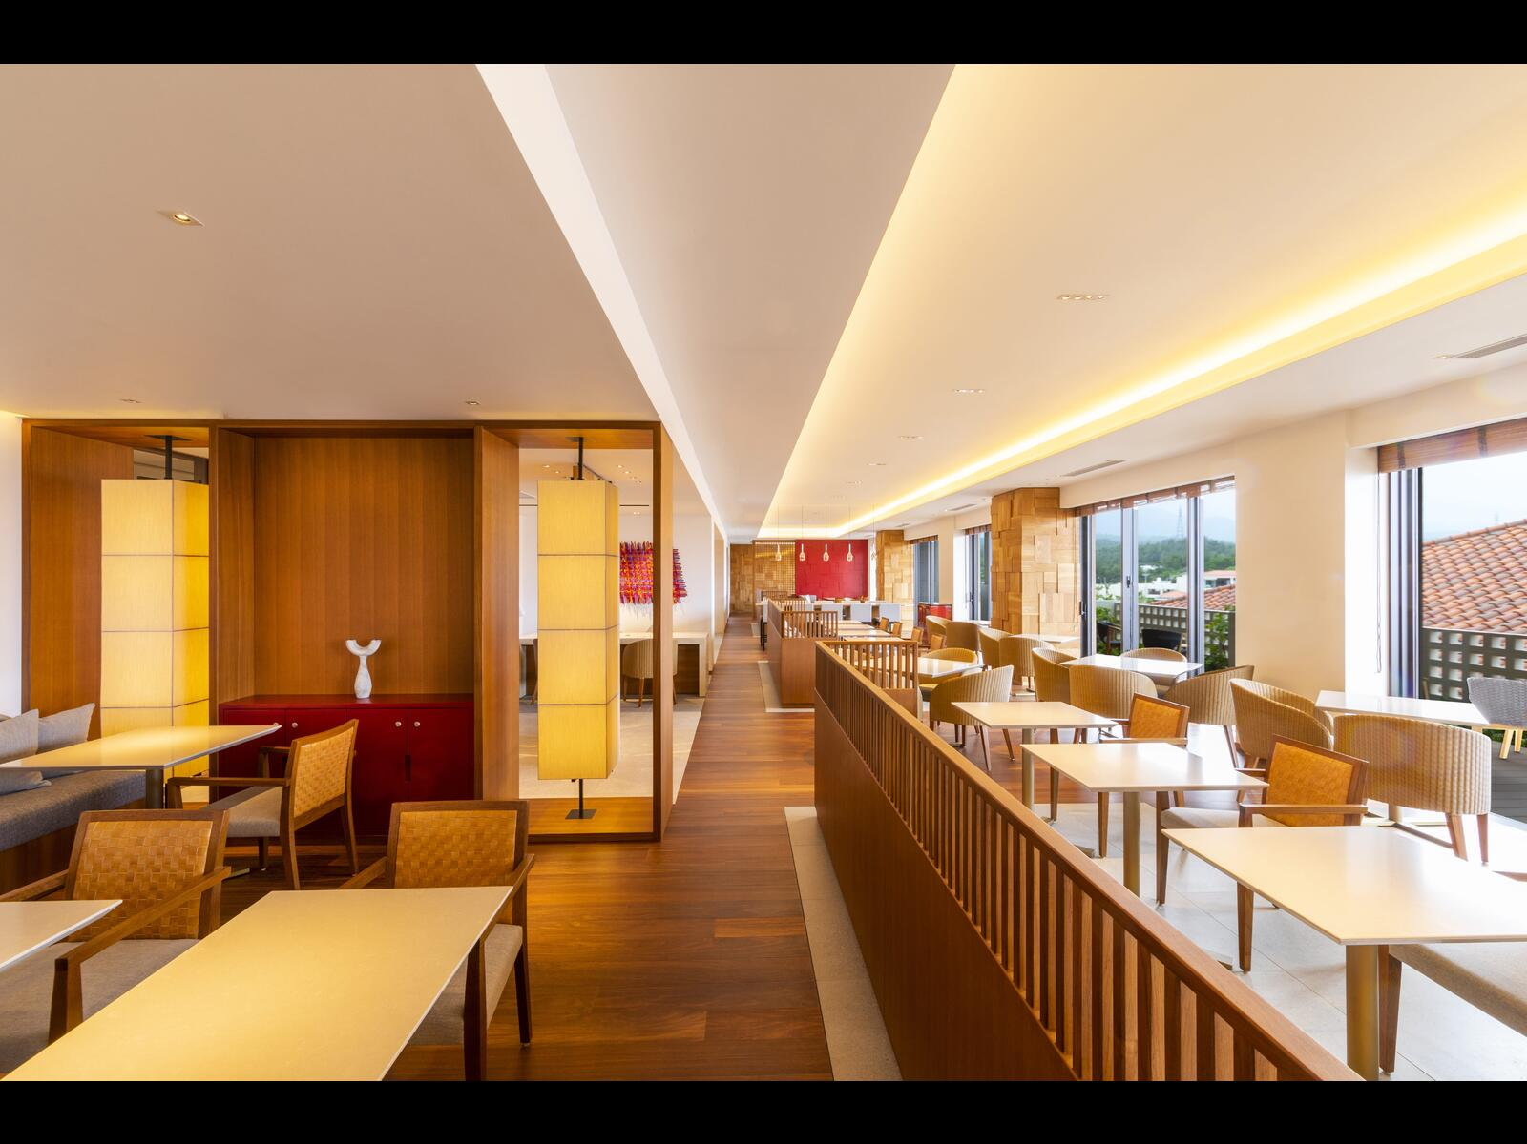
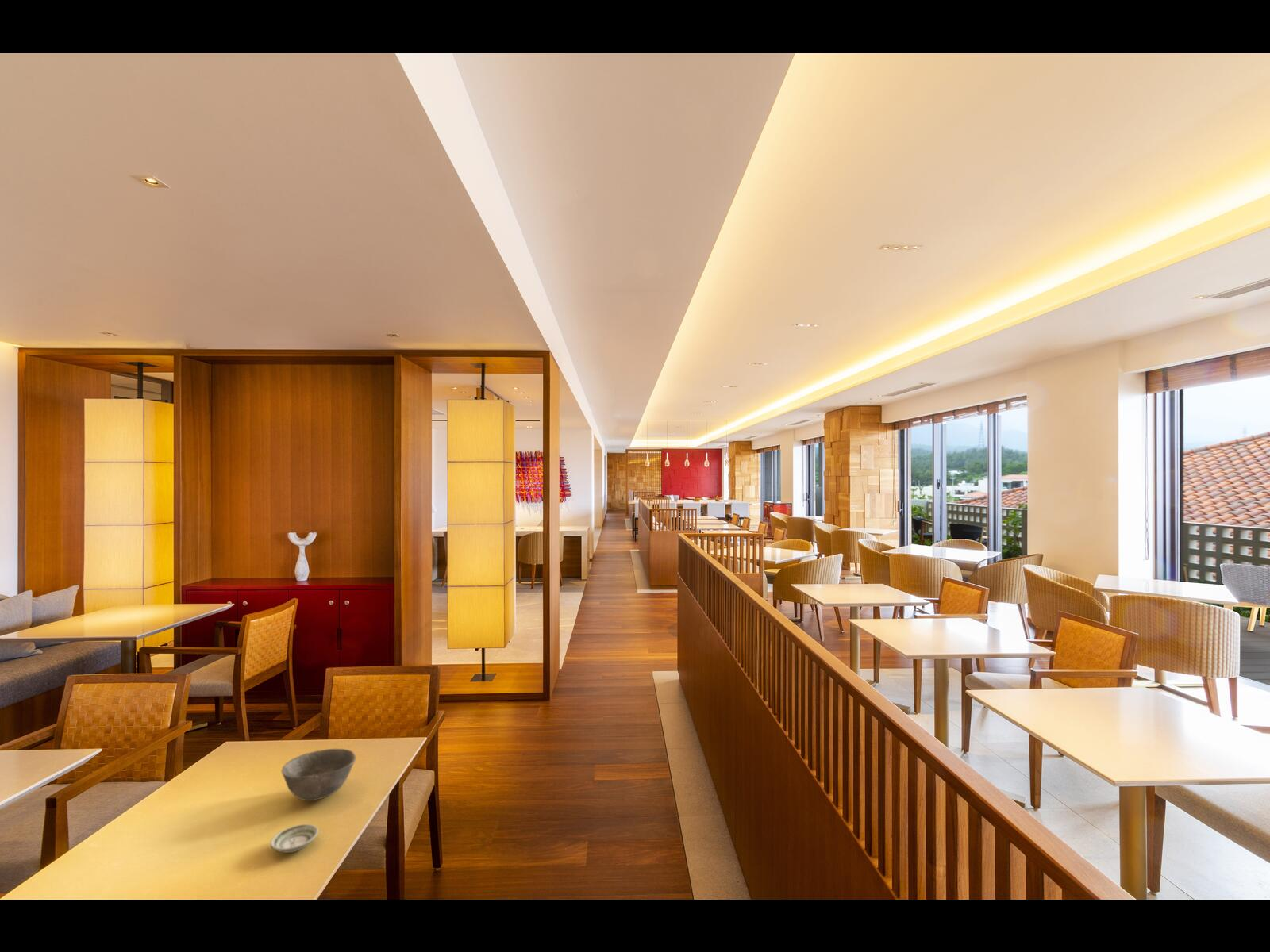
+ saucer (294, 841)
+ bowl (319, 777)
